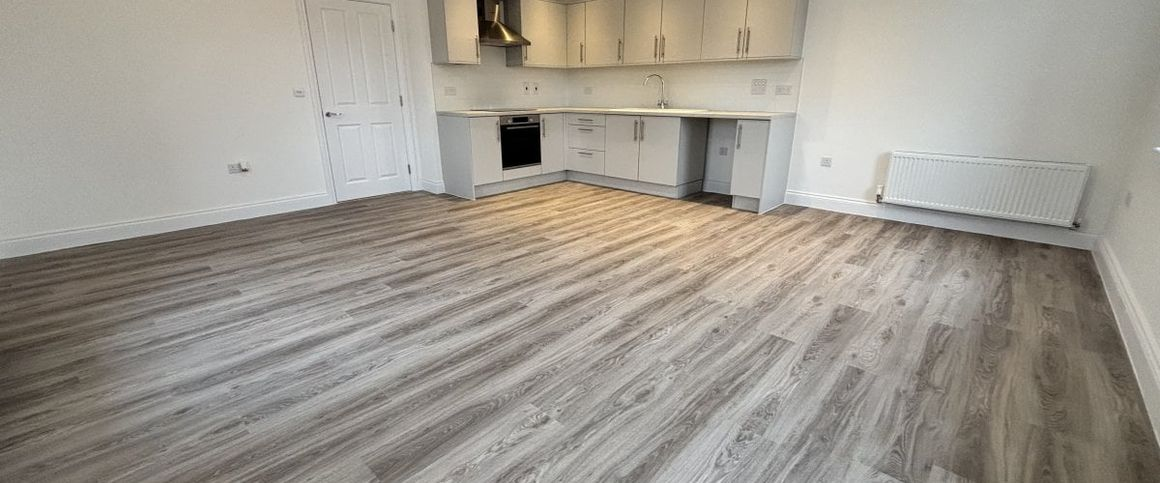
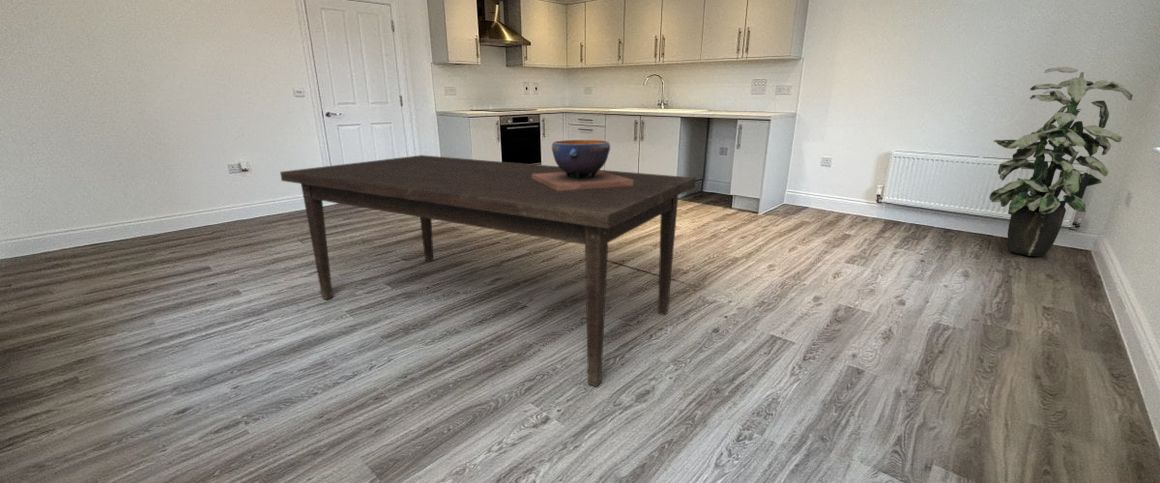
+ dining table (488, 228)
+ indoor plant (1047, 164)
+ decorative bowl (580, 161)
